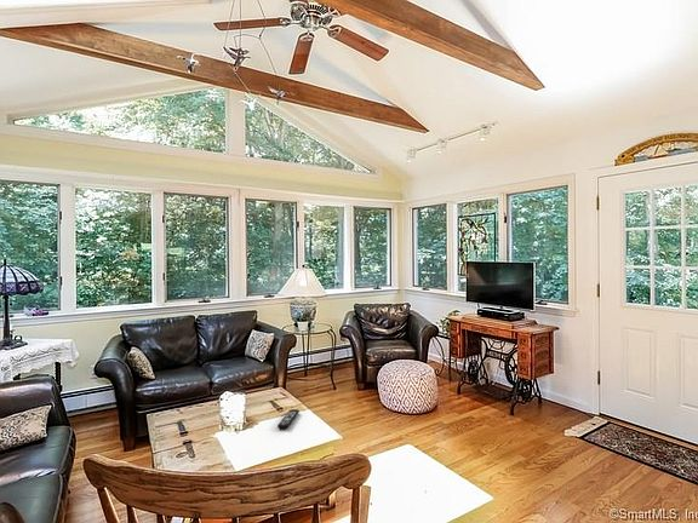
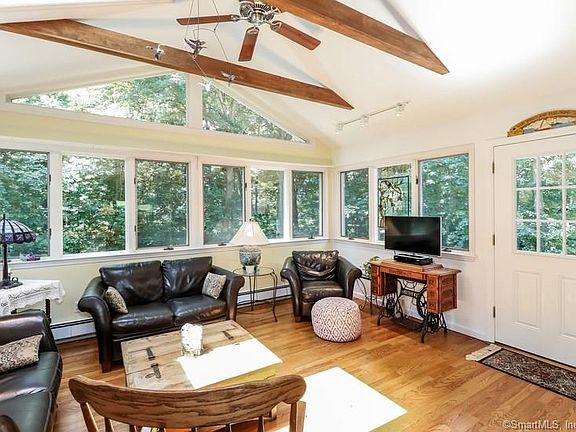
- remote control (288, 418)
